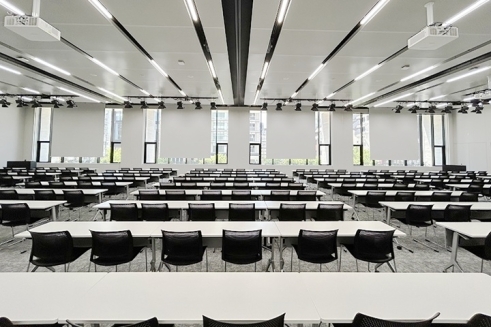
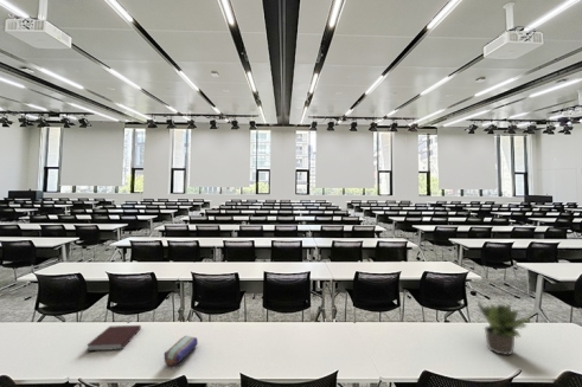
+ potted plant (501, 327)
+ notebook (115, 336)
+ pencil case (181, 348)
